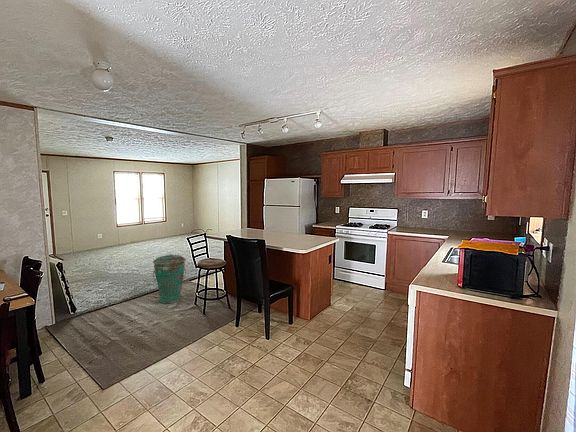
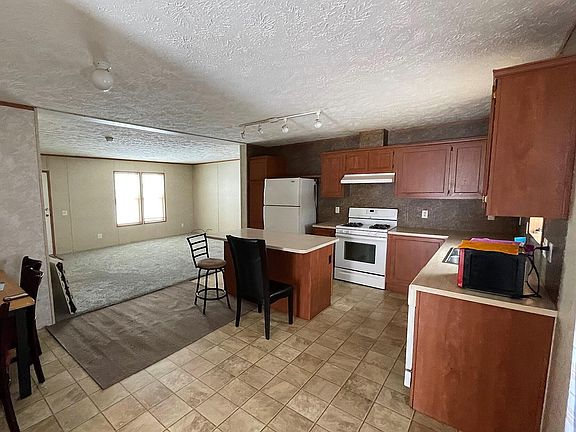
- trash can (170, 276)
